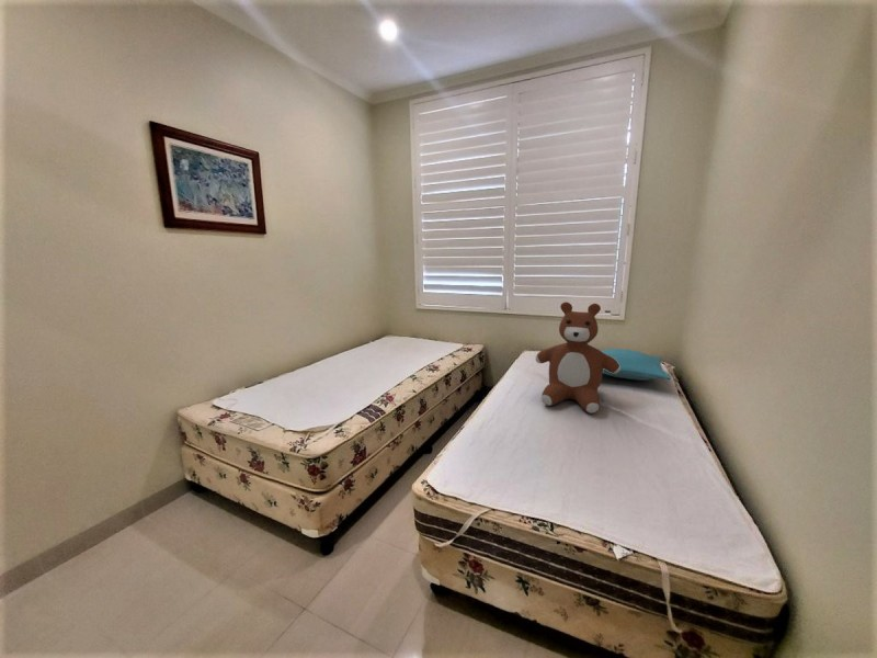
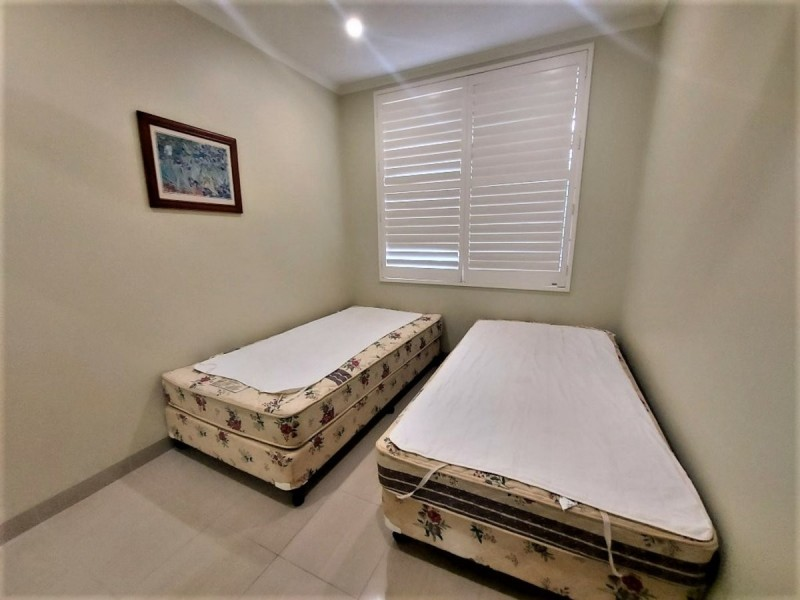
- pillow (624, 363)
- teddy bear (574, 353)
